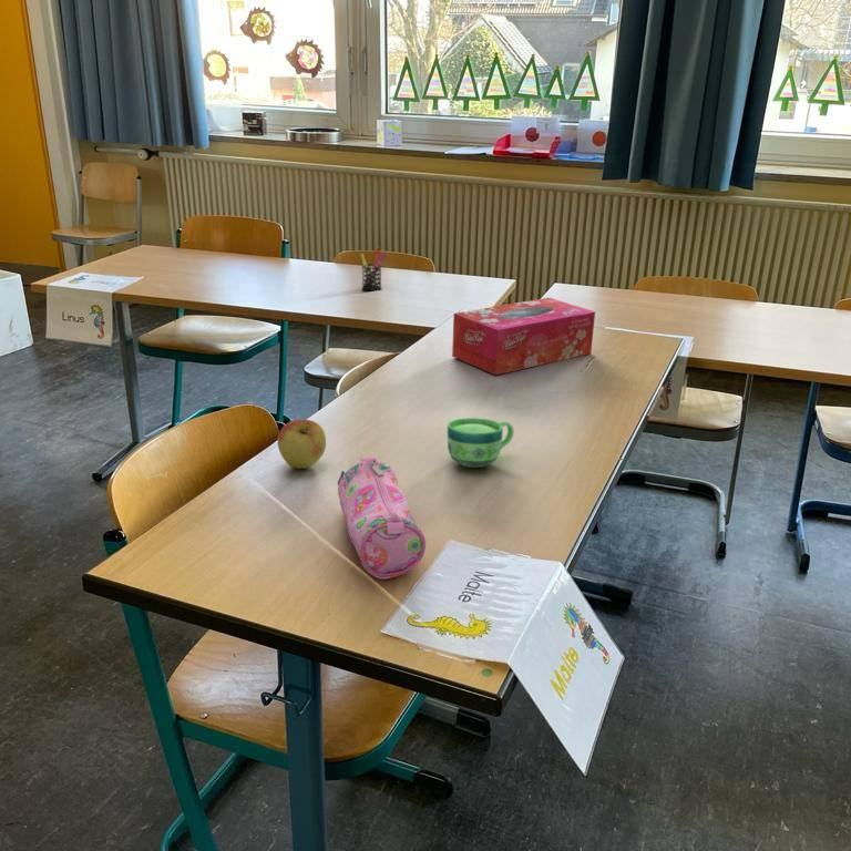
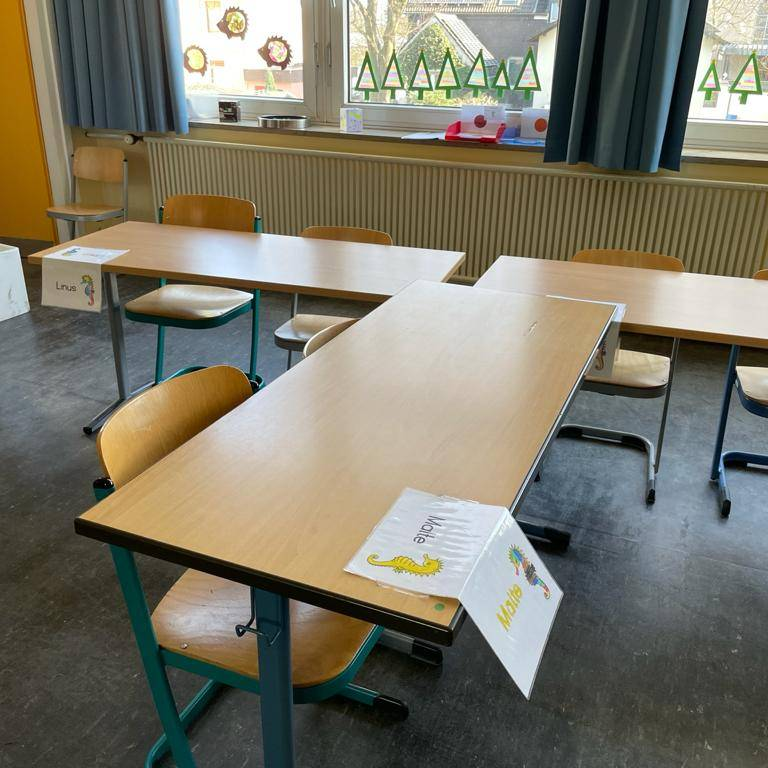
- pen holder (370, 268)
- cup (480, 440)
- apple (301, 444)
- tissue box (523, 334)
- pencil case (378, 513)
